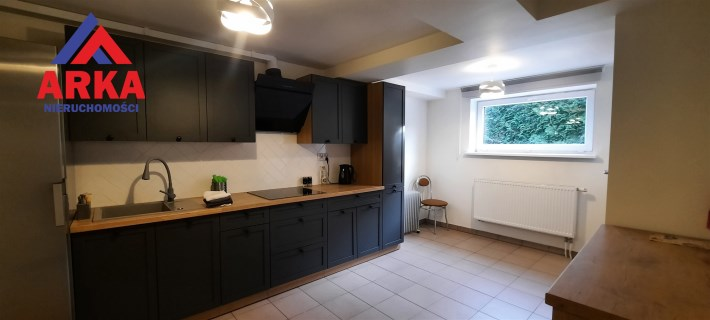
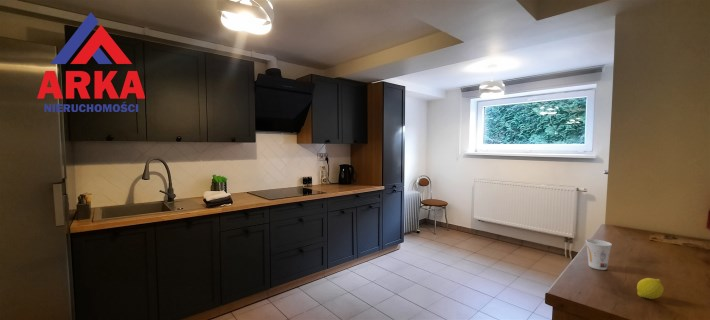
+ fruit (650, 288)
+ cup (598, 254)
